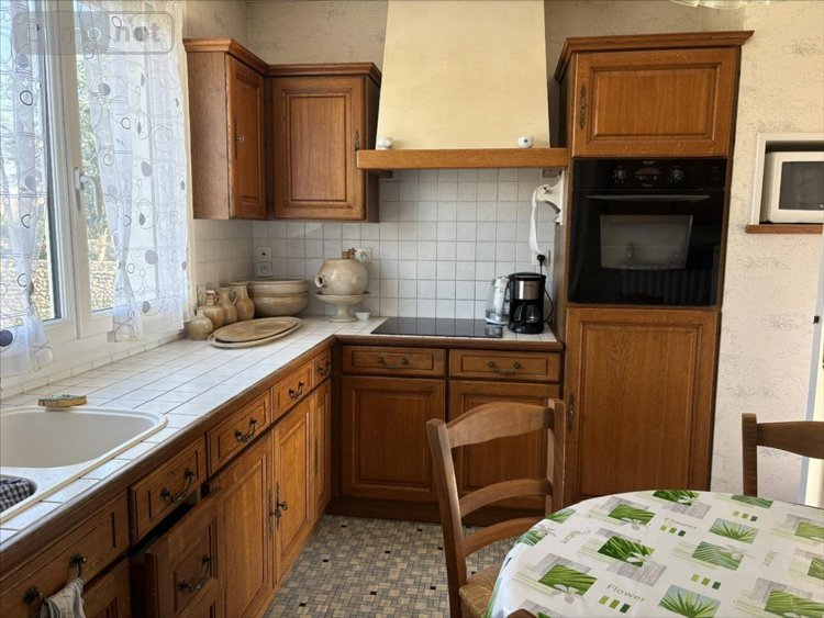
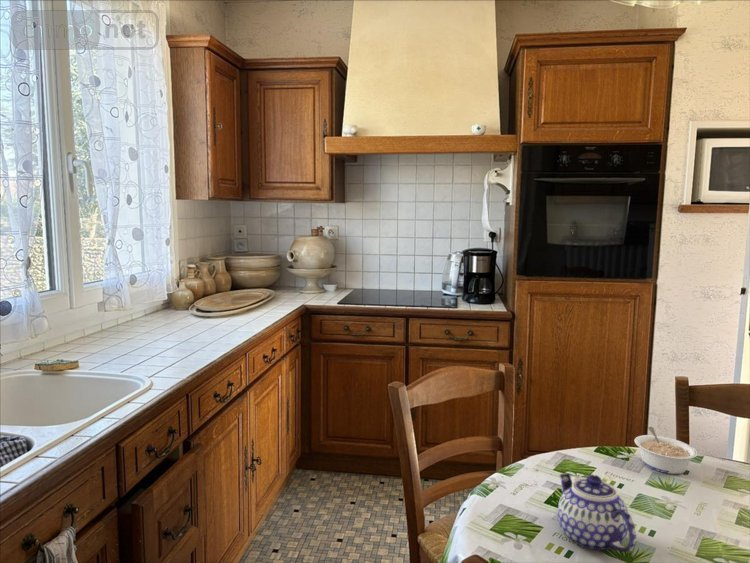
+ teapot (594, 507)
+ legume (662, 452)
